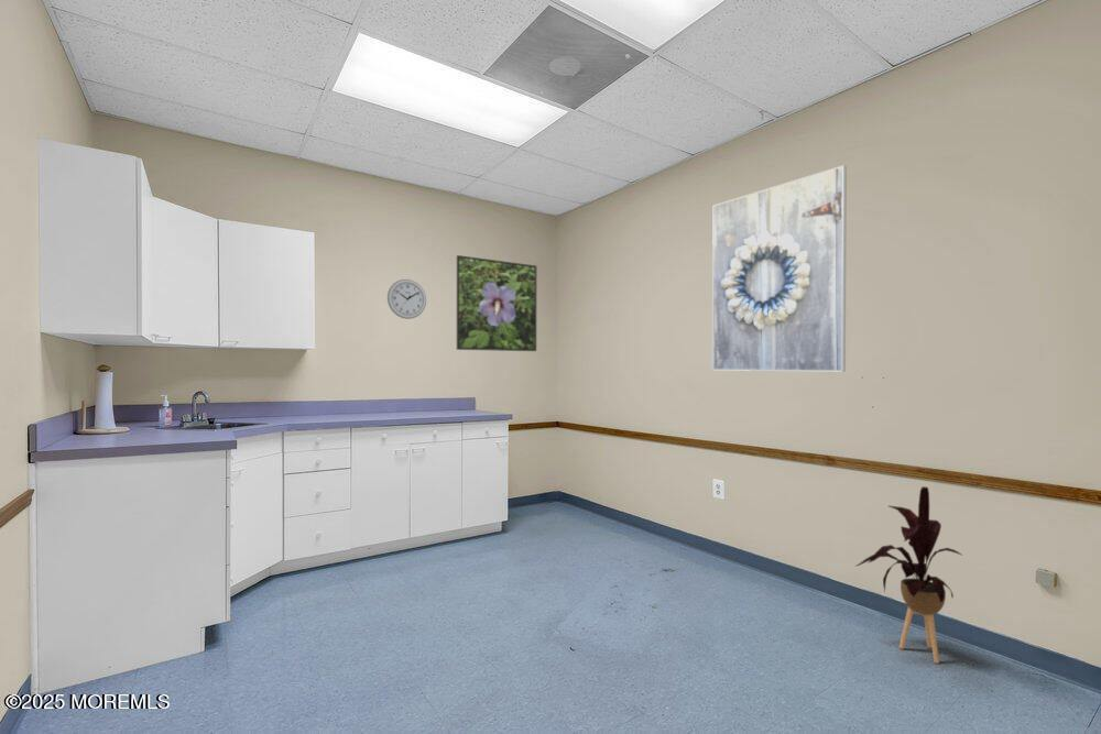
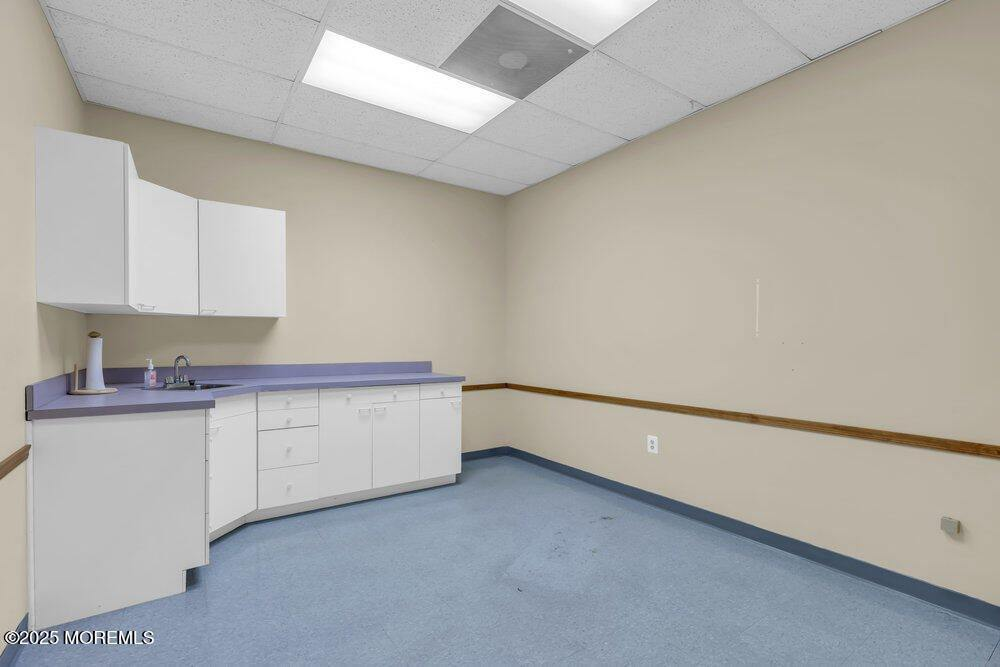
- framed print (772, 278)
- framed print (498, 305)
- house plant (909, 565)
- wall clock (407, 298)
